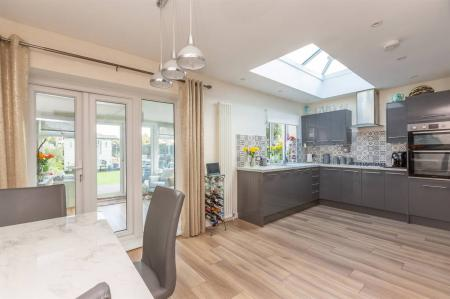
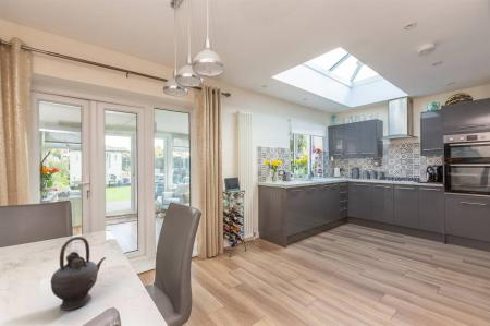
+ teapot (81, 268)
